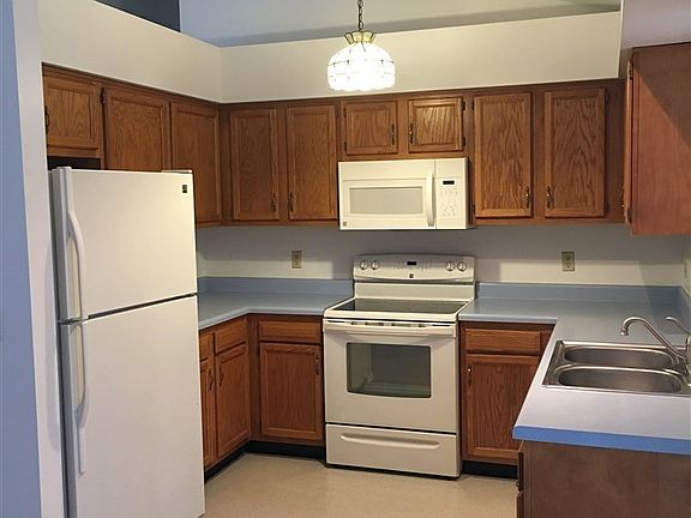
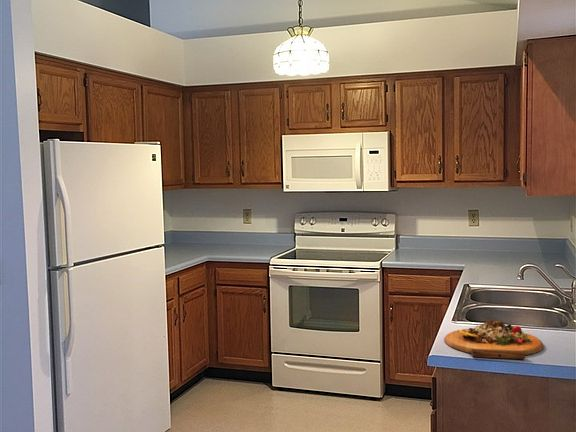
+ cutting board (492, 333)
